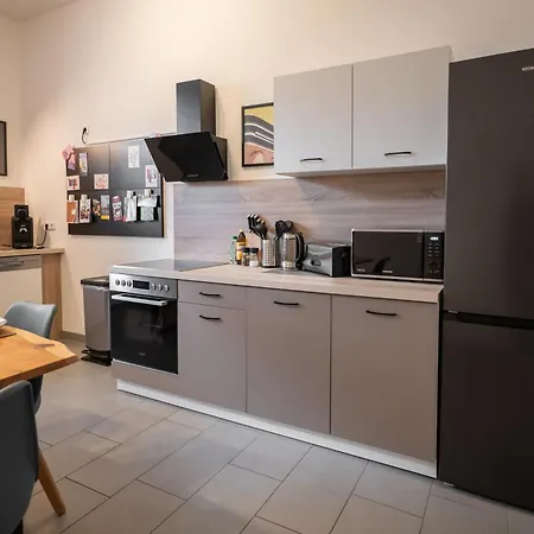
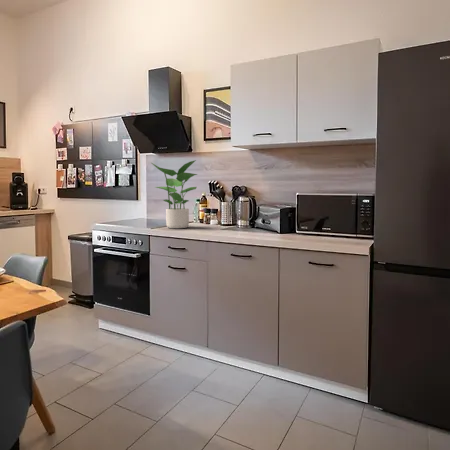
+ potted plant (174, 193)
